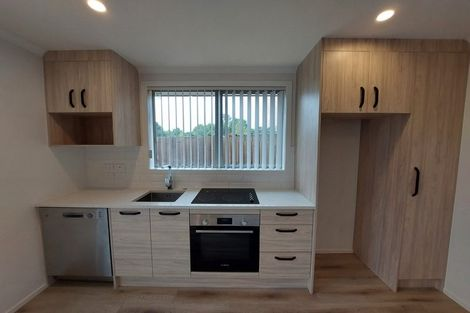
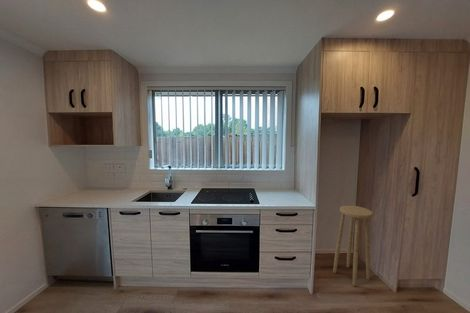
+ stool (354, 243)
